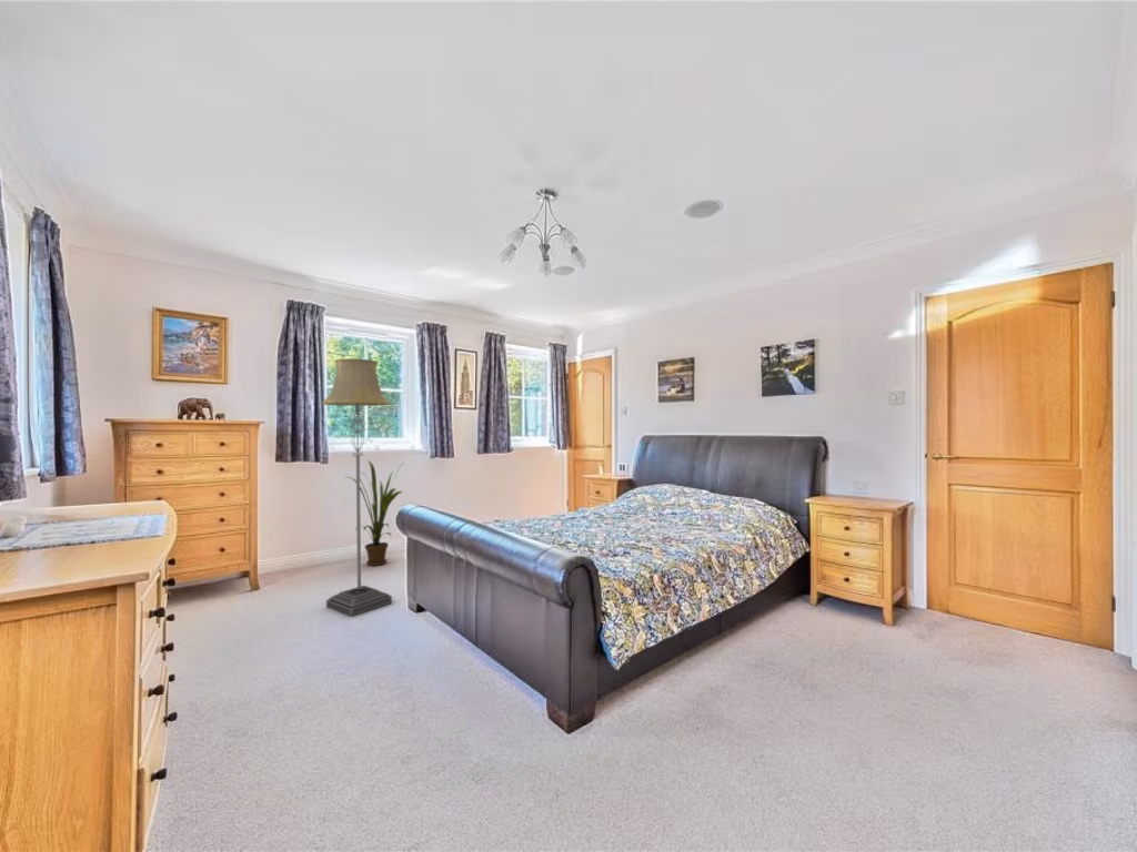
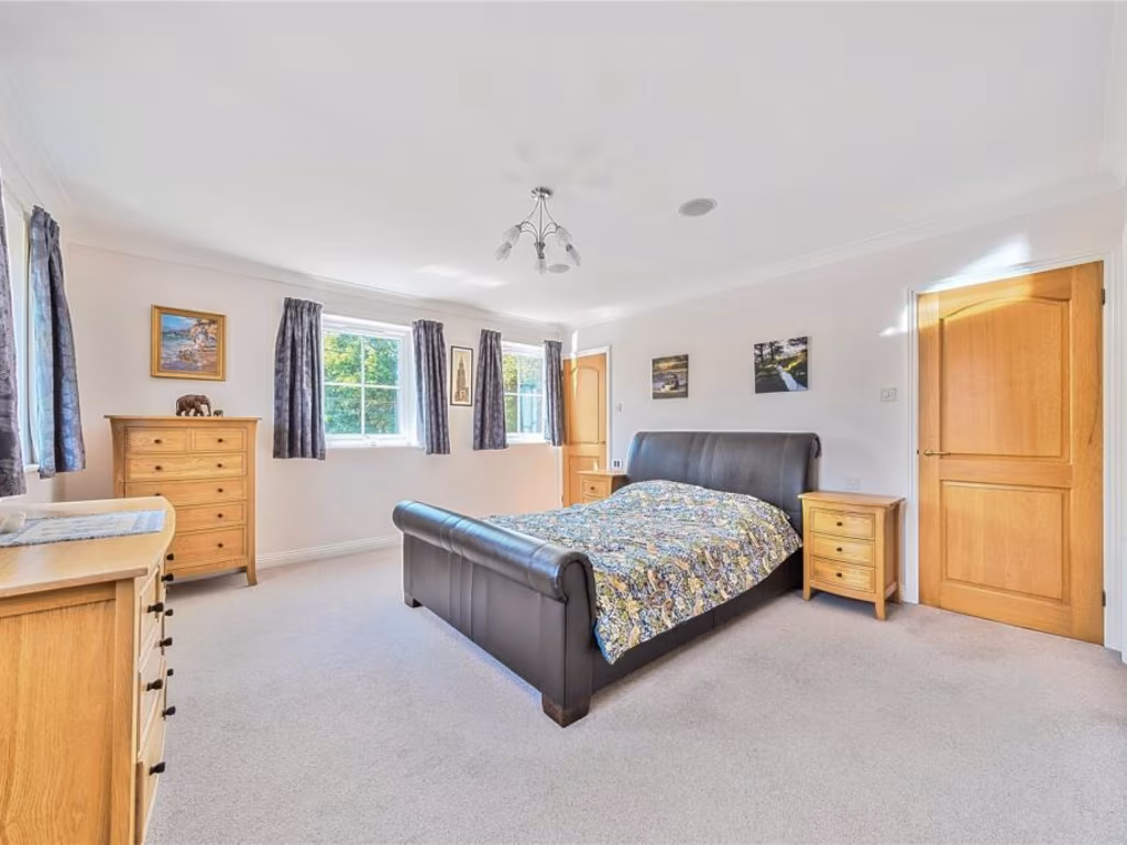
- floor lamp (358, 483)
- house plant (373, 511)
